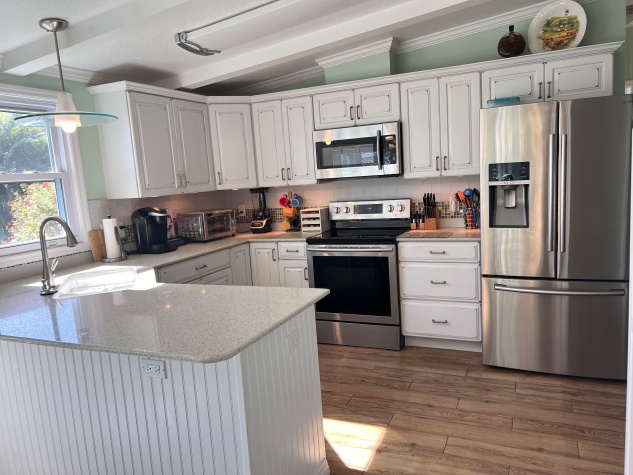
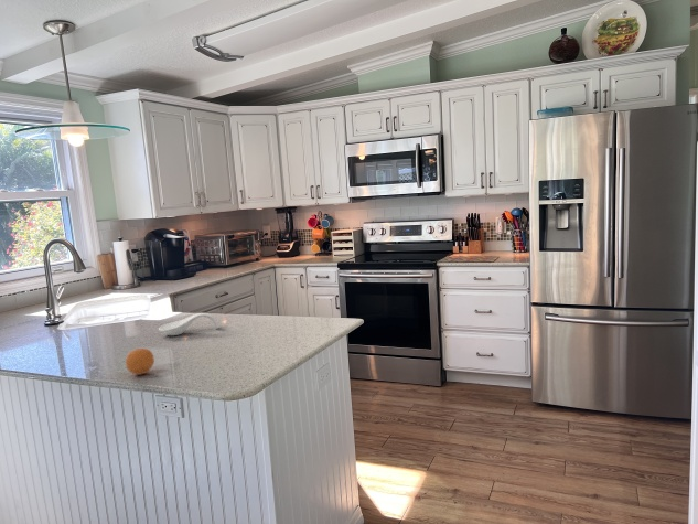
+ fruit (140, 361)
+ spoon rest (187, 323)
